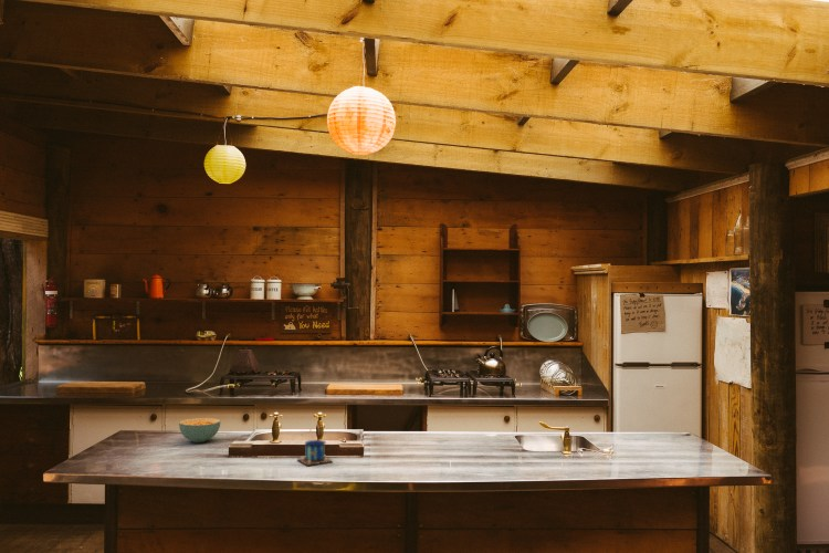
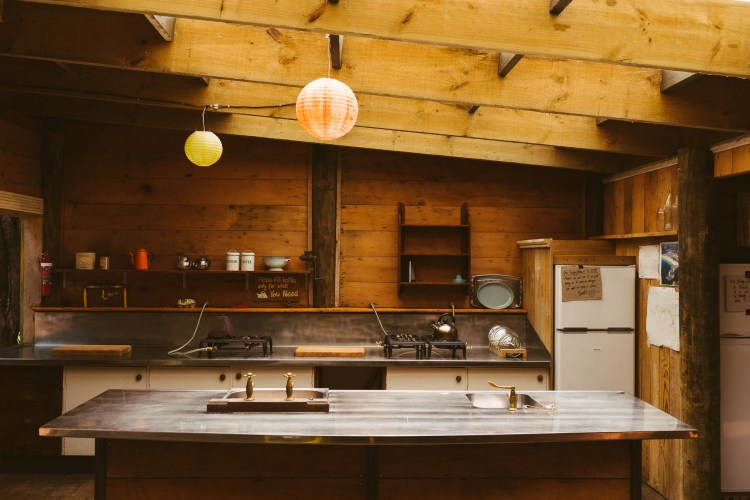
- cereal bowl (199, 431)
- mug (315, 440)
